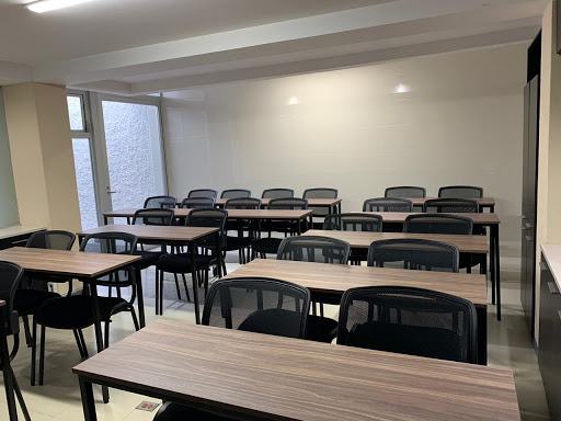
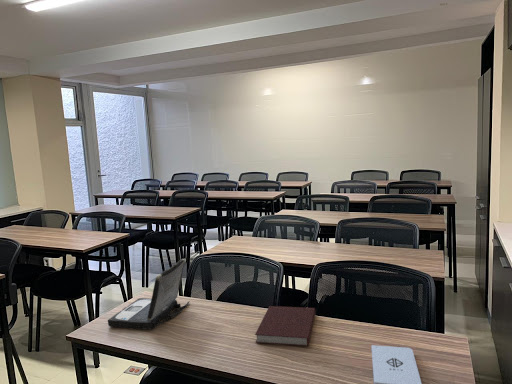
+ notepad (394, 366)
+ notebook (287, 324)
+ laptop (153, 291)
